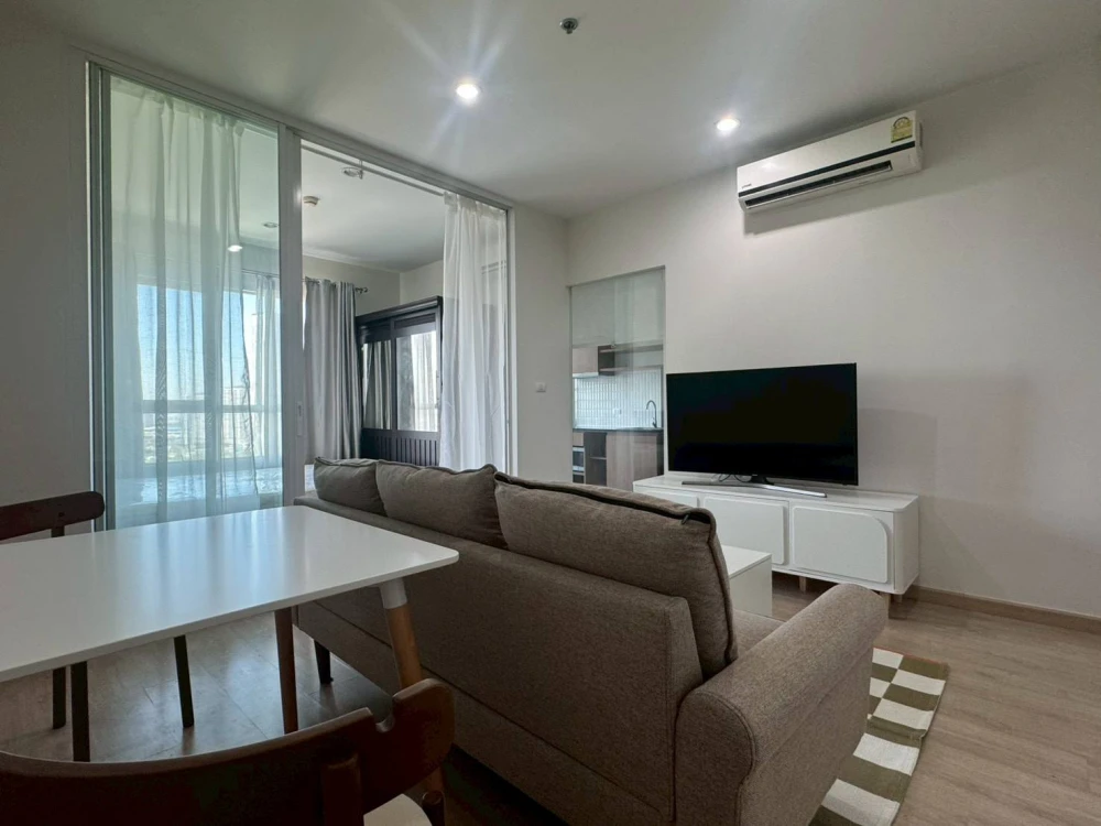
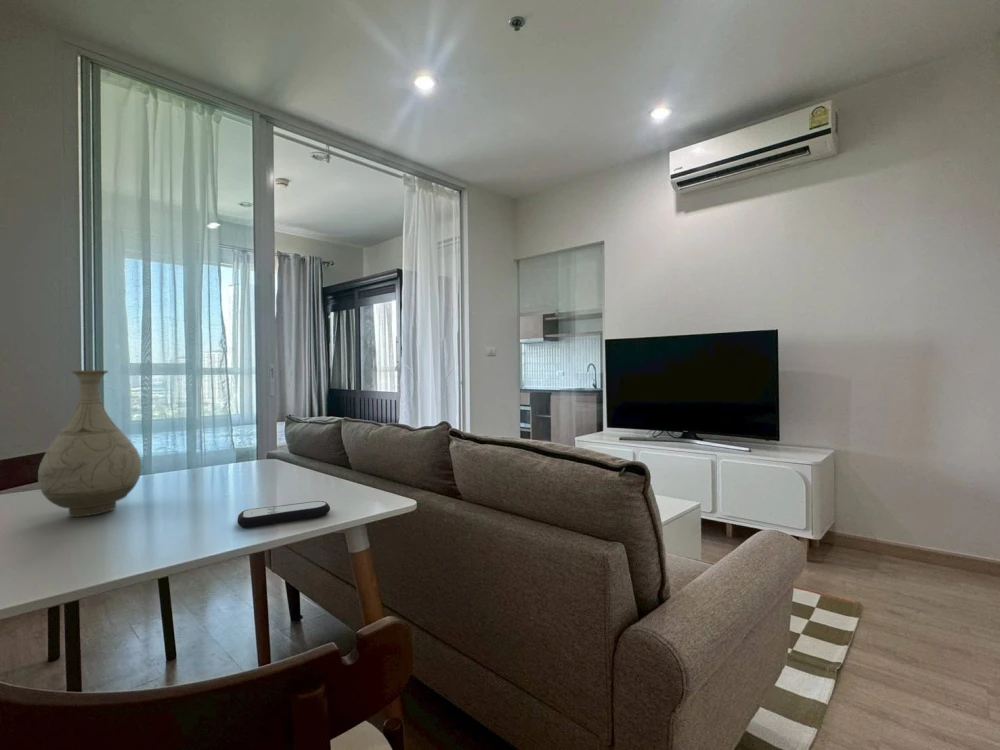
+ remote control (285, 512)
+ vase (91, 441)
